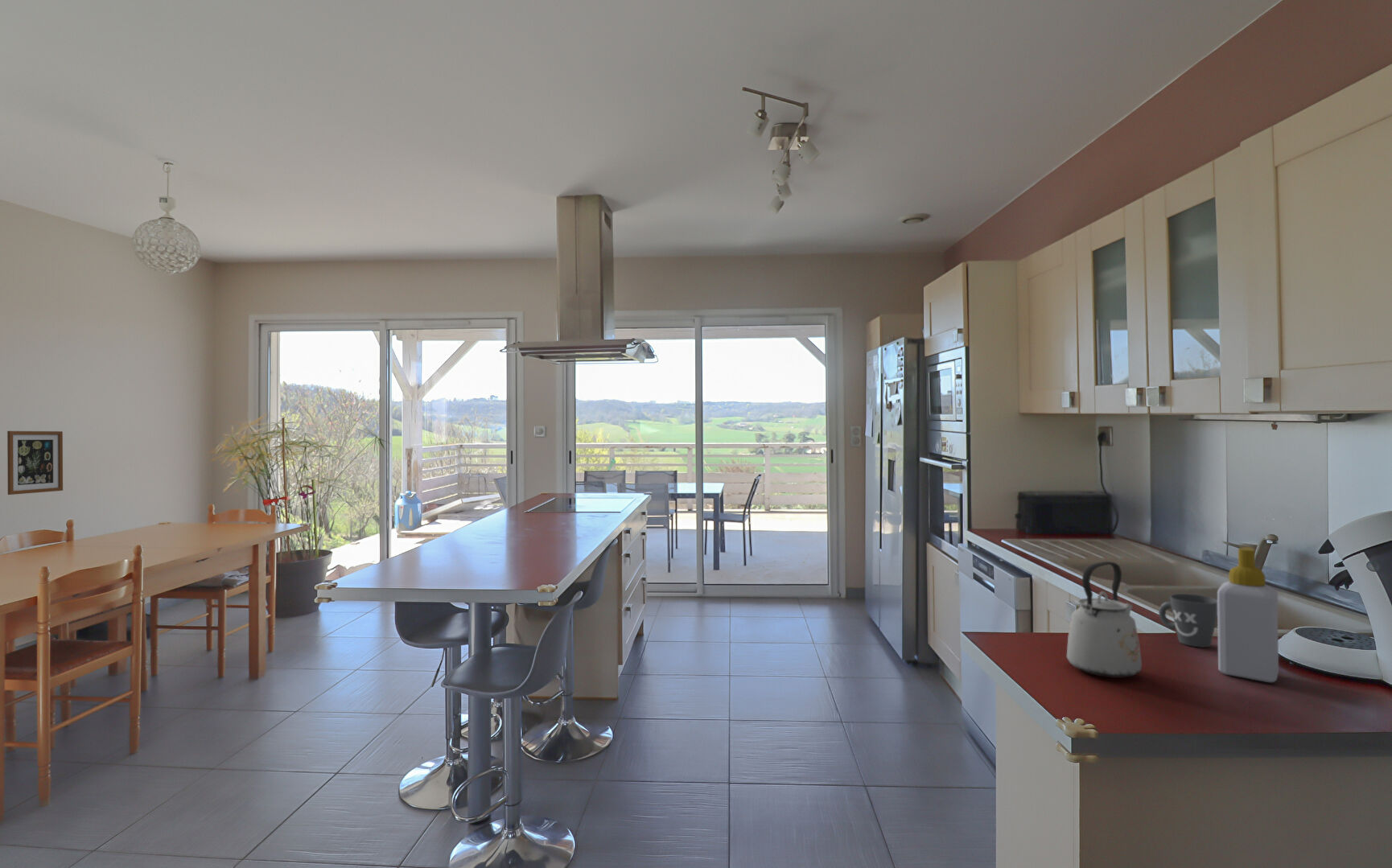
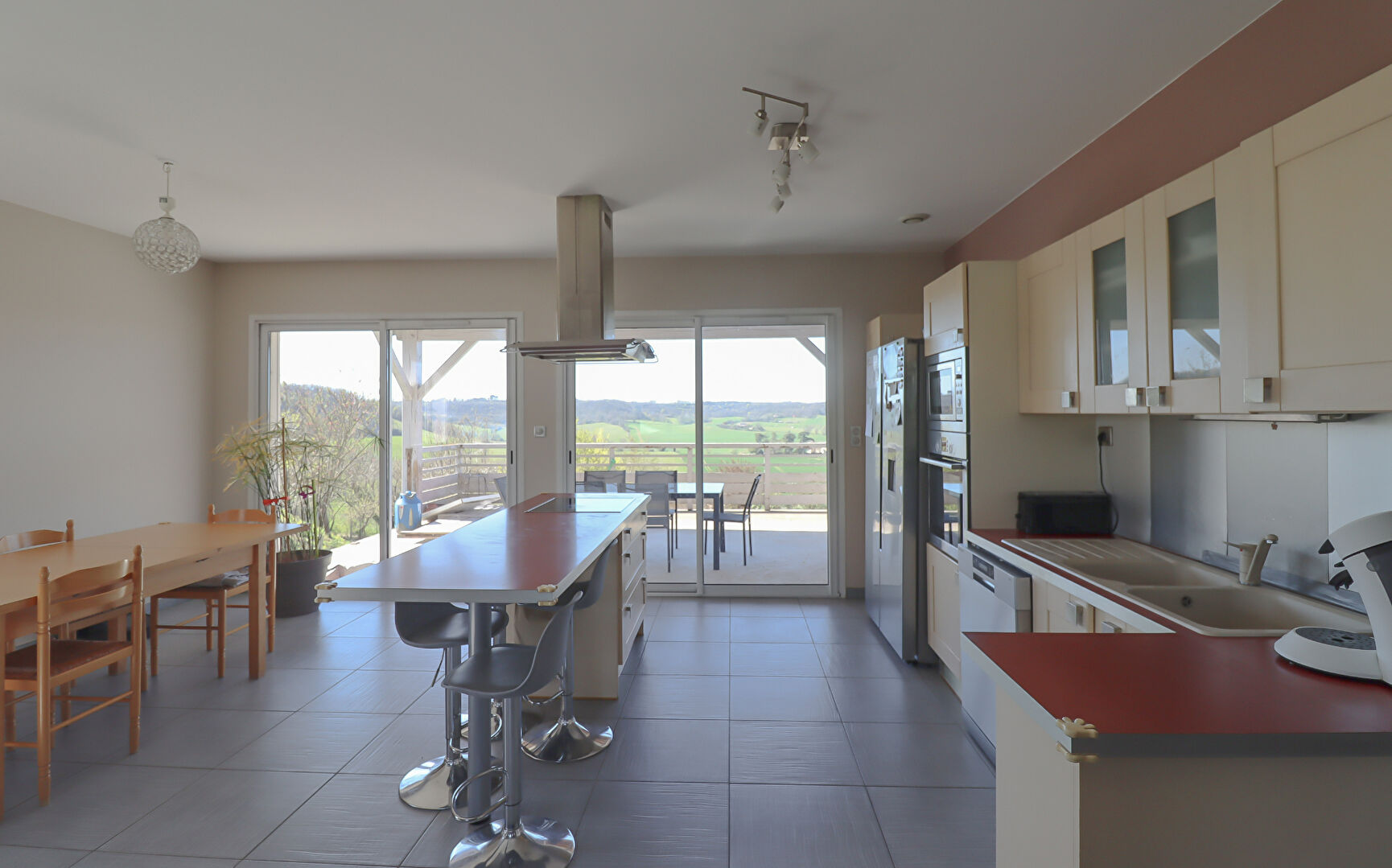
- mug (1188, 619)
- soap bottle (1247, 611)
- kettle (1109, 615)
- wall art (36, 462)
